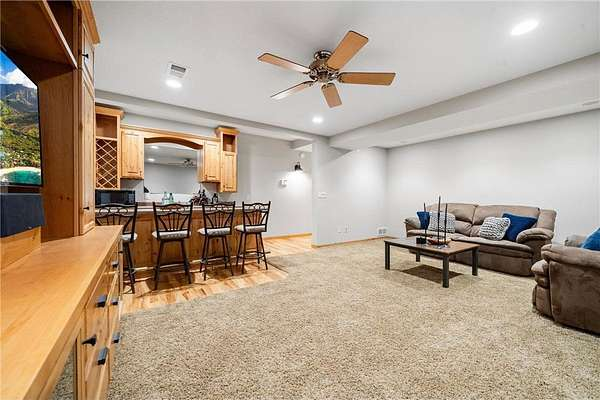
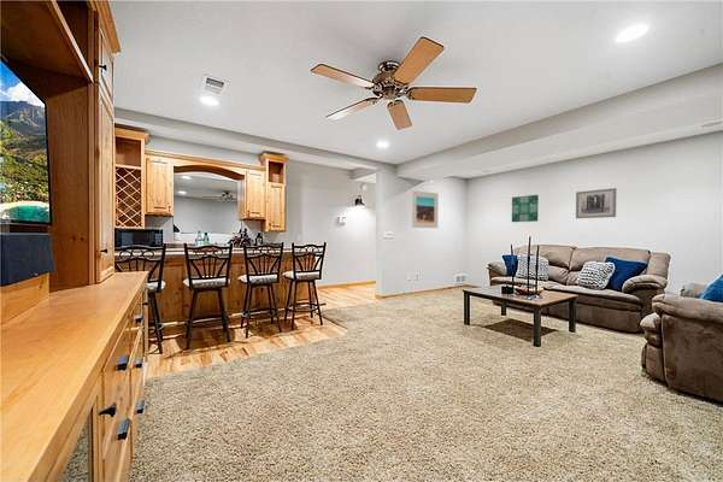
+ wall art (594, 204)
+ wall art (524, 208)
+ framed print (425, 210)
